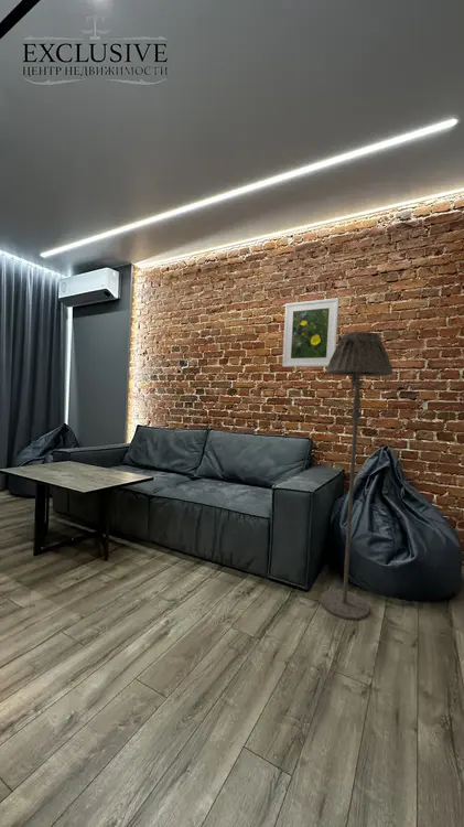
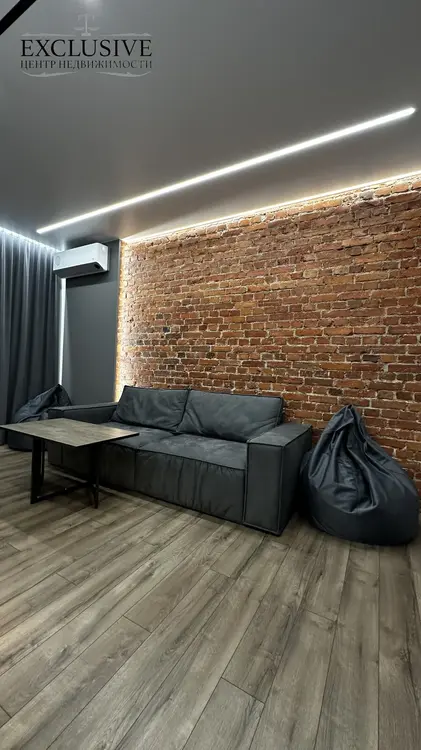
- floor lamp (352, 472)
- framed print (309, 333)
